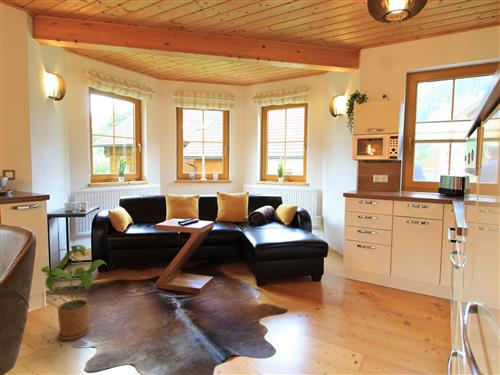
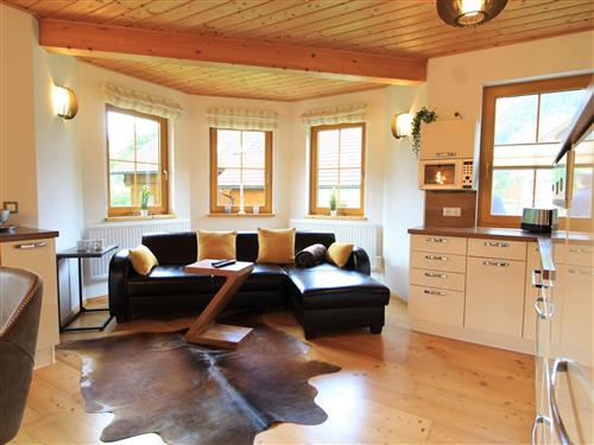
- house plant (77, 290)
